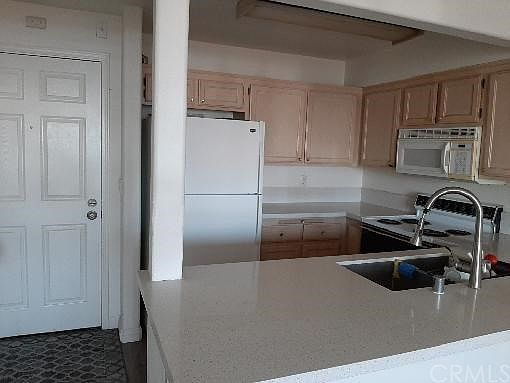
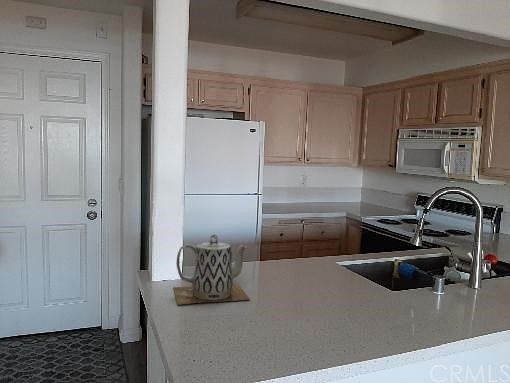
+ teapot (211, 264)
